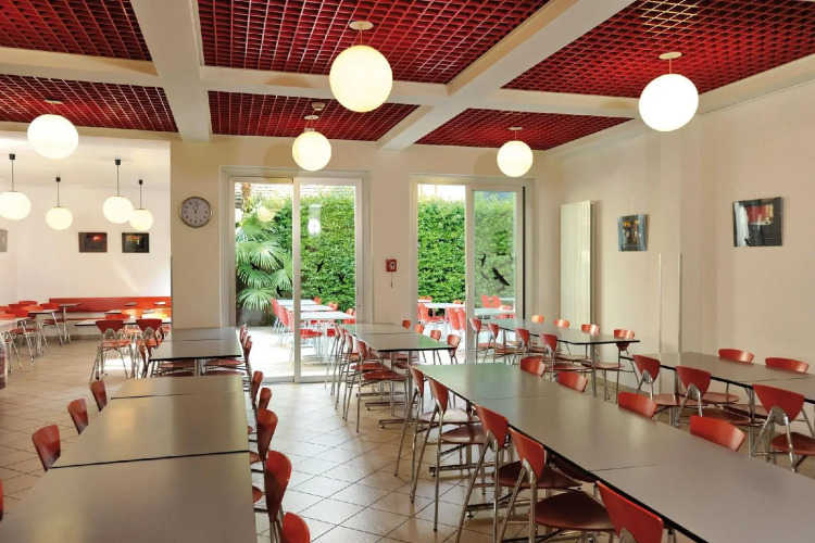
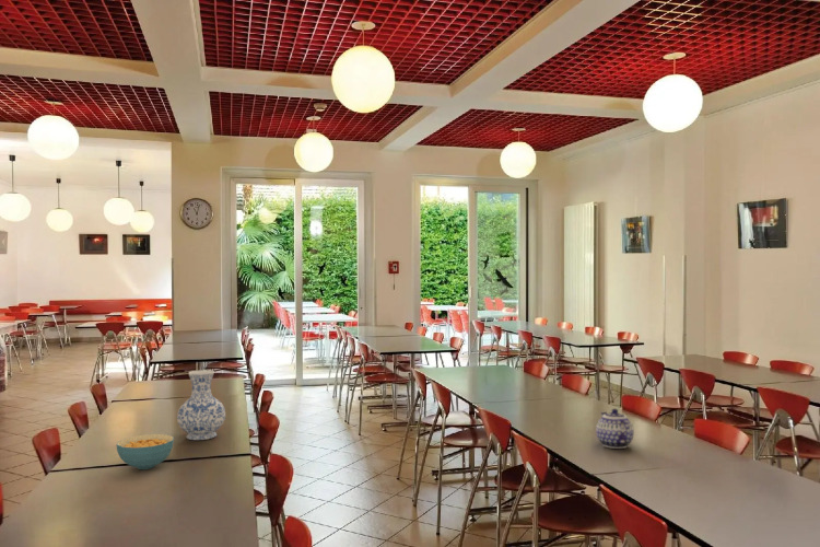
+ cereal bowl (145, 453)
+ teapot (614, 427)
+ vase (201, 404)
